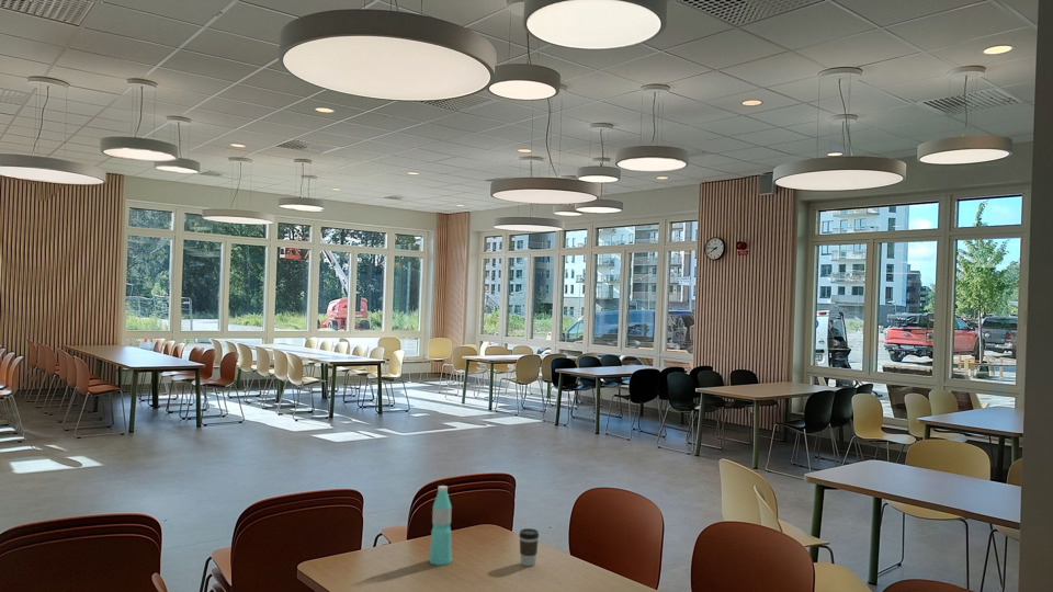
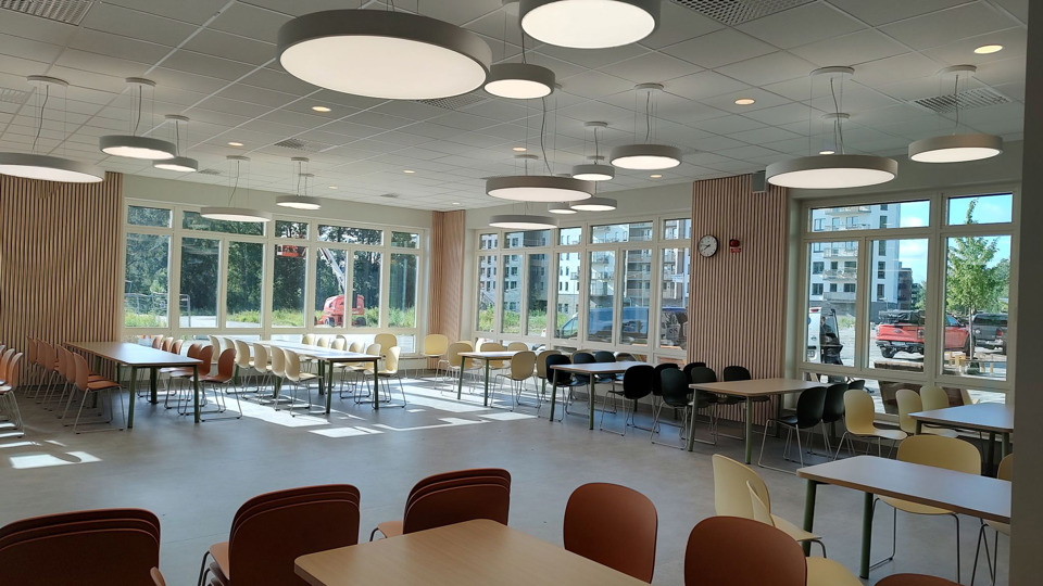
- water bottle (441, 523)
- coffee cup (528, 547)
